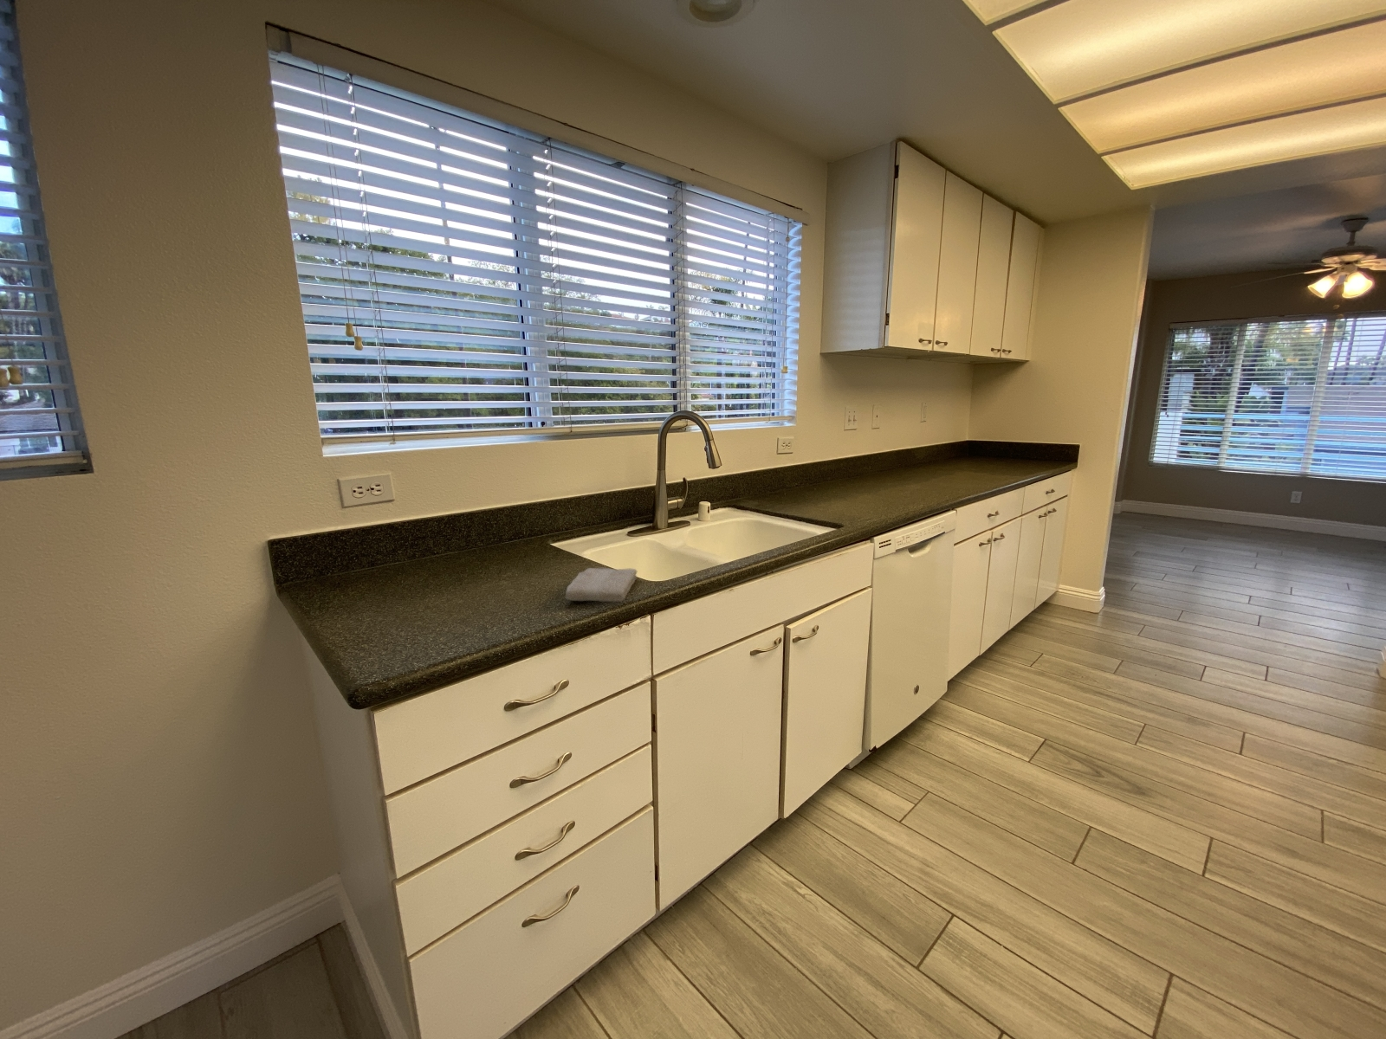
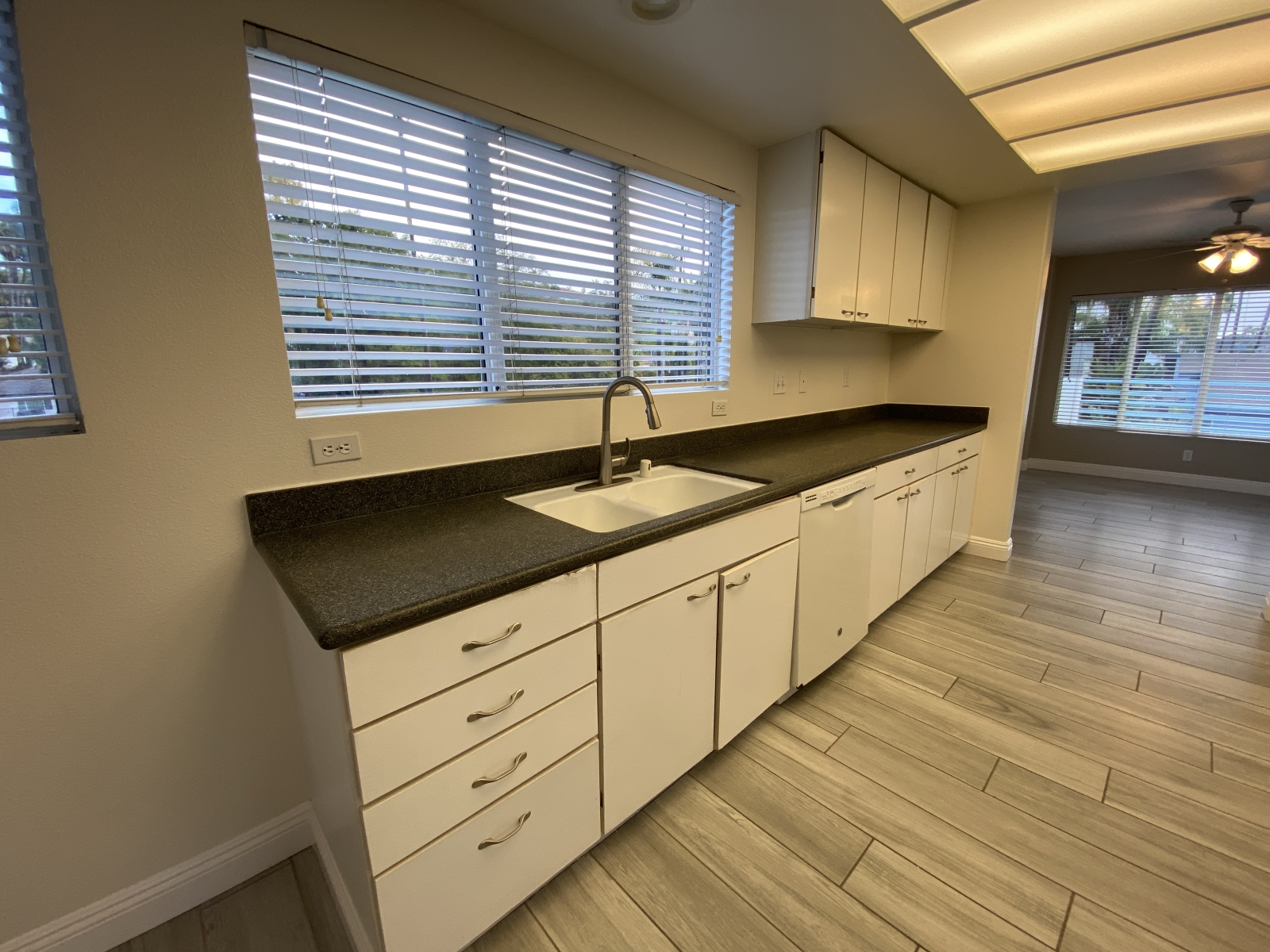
- washcloth (604, 583)
